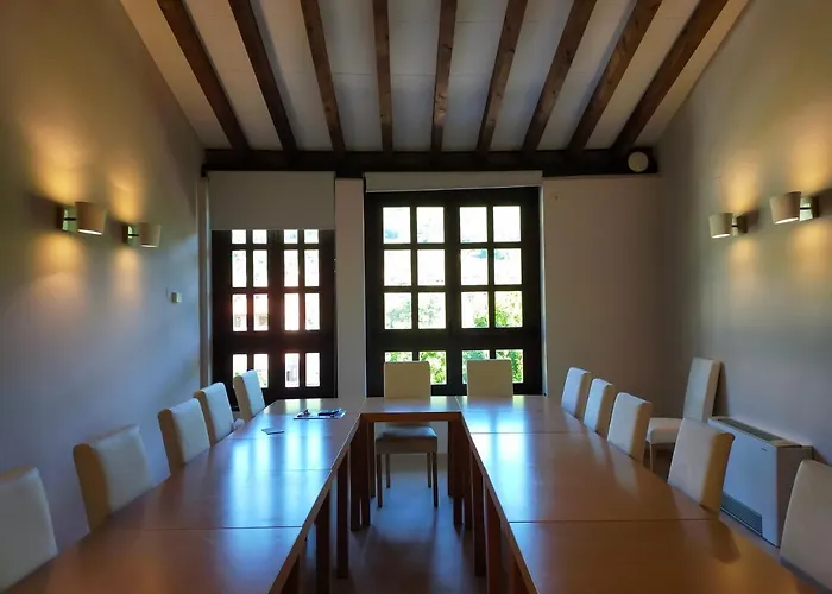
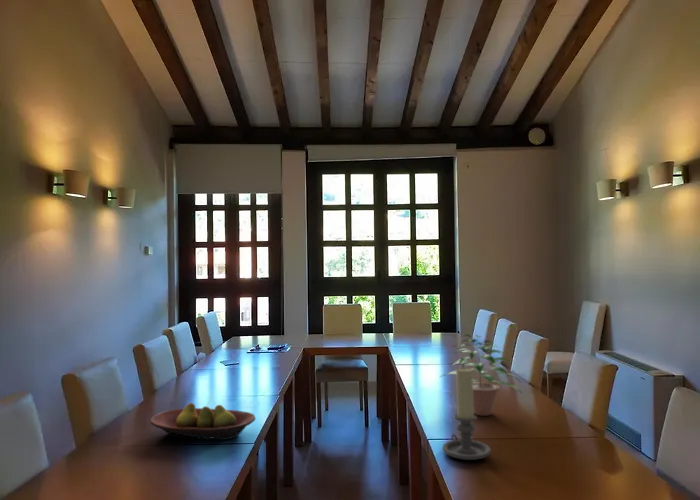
+ potted plant (483, 373)
+ fruit bowl (203, 419)
+ candle holder (463, 409)
